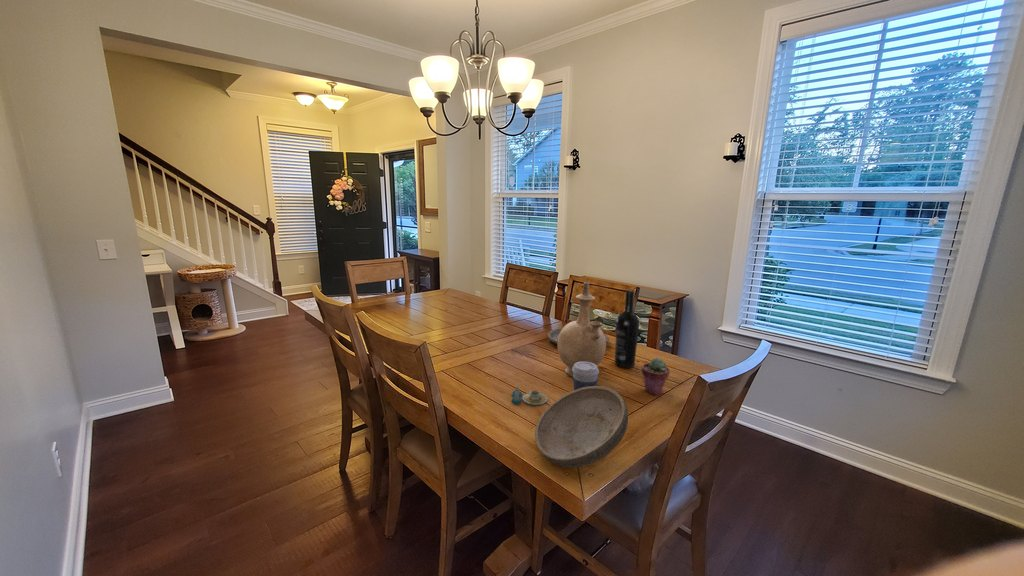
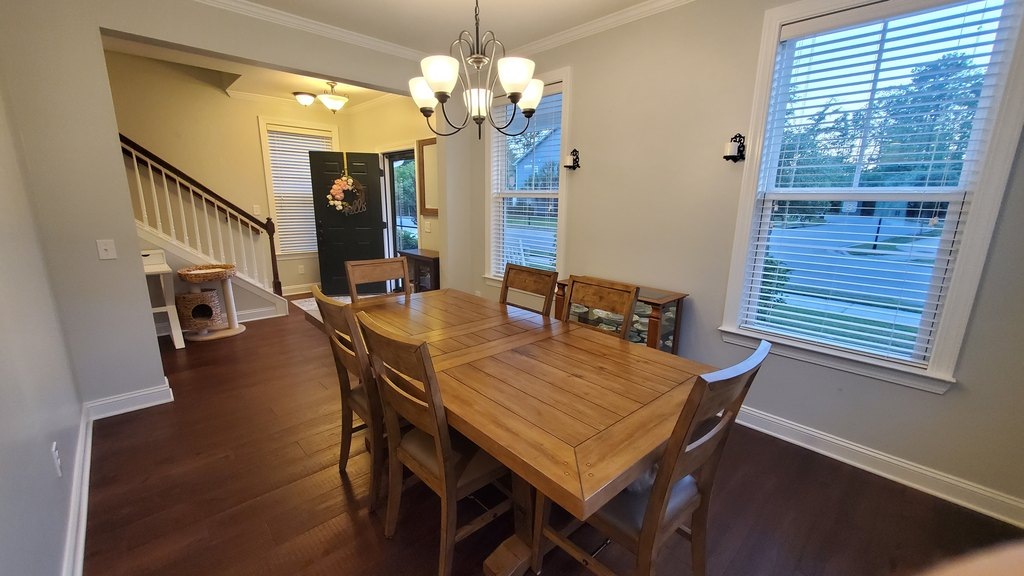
- potted succulent (655, 374)
- coffee cup (584, 384)
- bowl (579, 424)
- salt and pepper shaker set (529, 394)
- wine bottle (627, 328)
- plate (562, 328)
- vase (582, 328)
